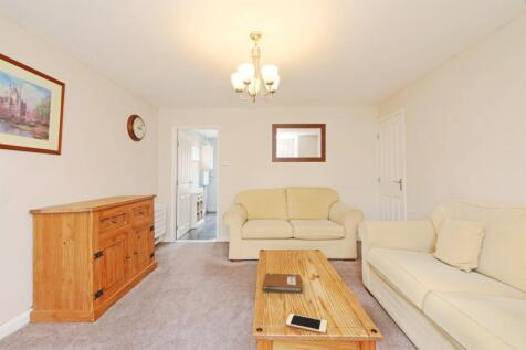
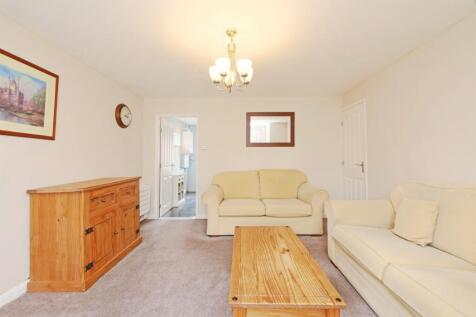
- cell phone (306, 322)
- notebook (283, 282)
